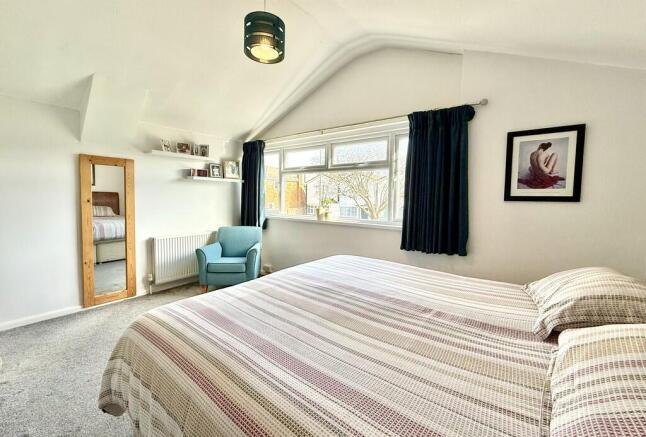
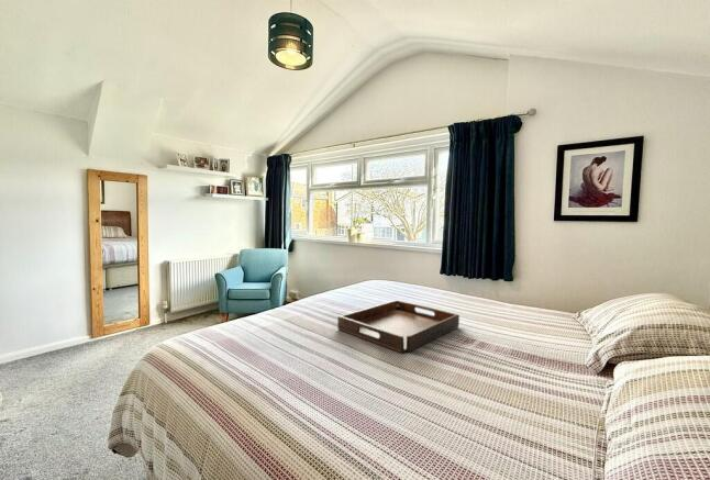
+ serving tray (399, 321)
